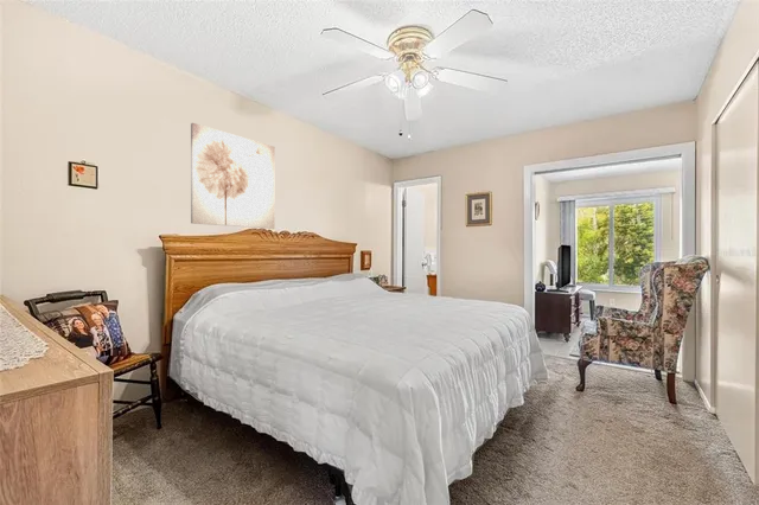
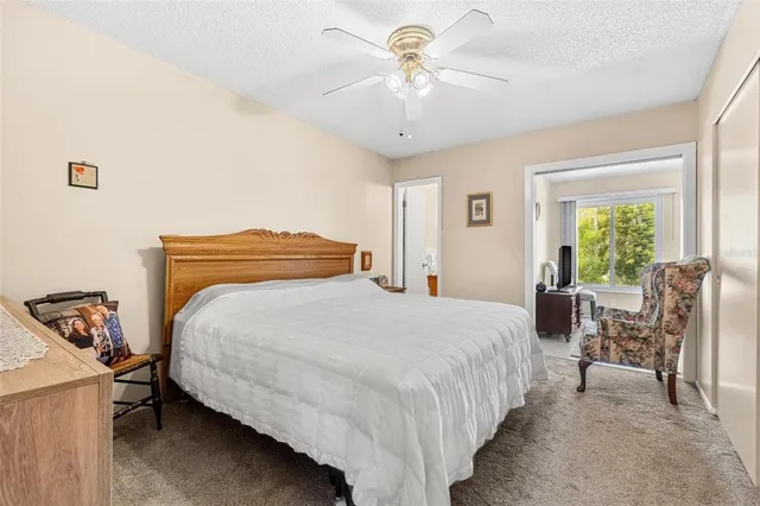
- wall art (236, 180)
